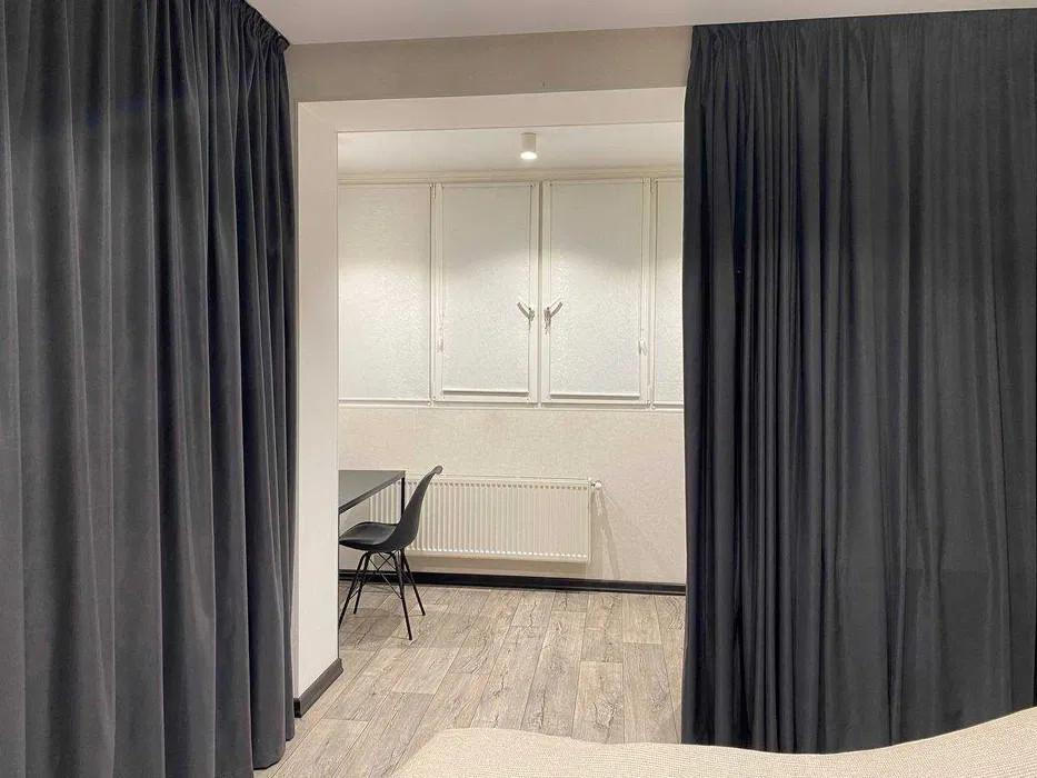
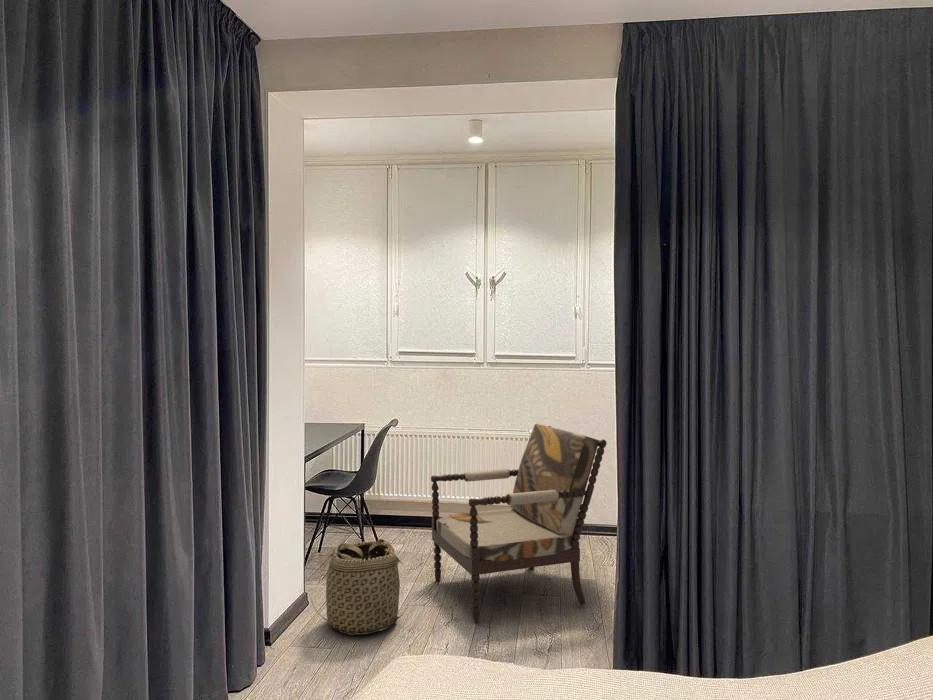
+ armchair (515, 511)
+ basket (359, 581)
